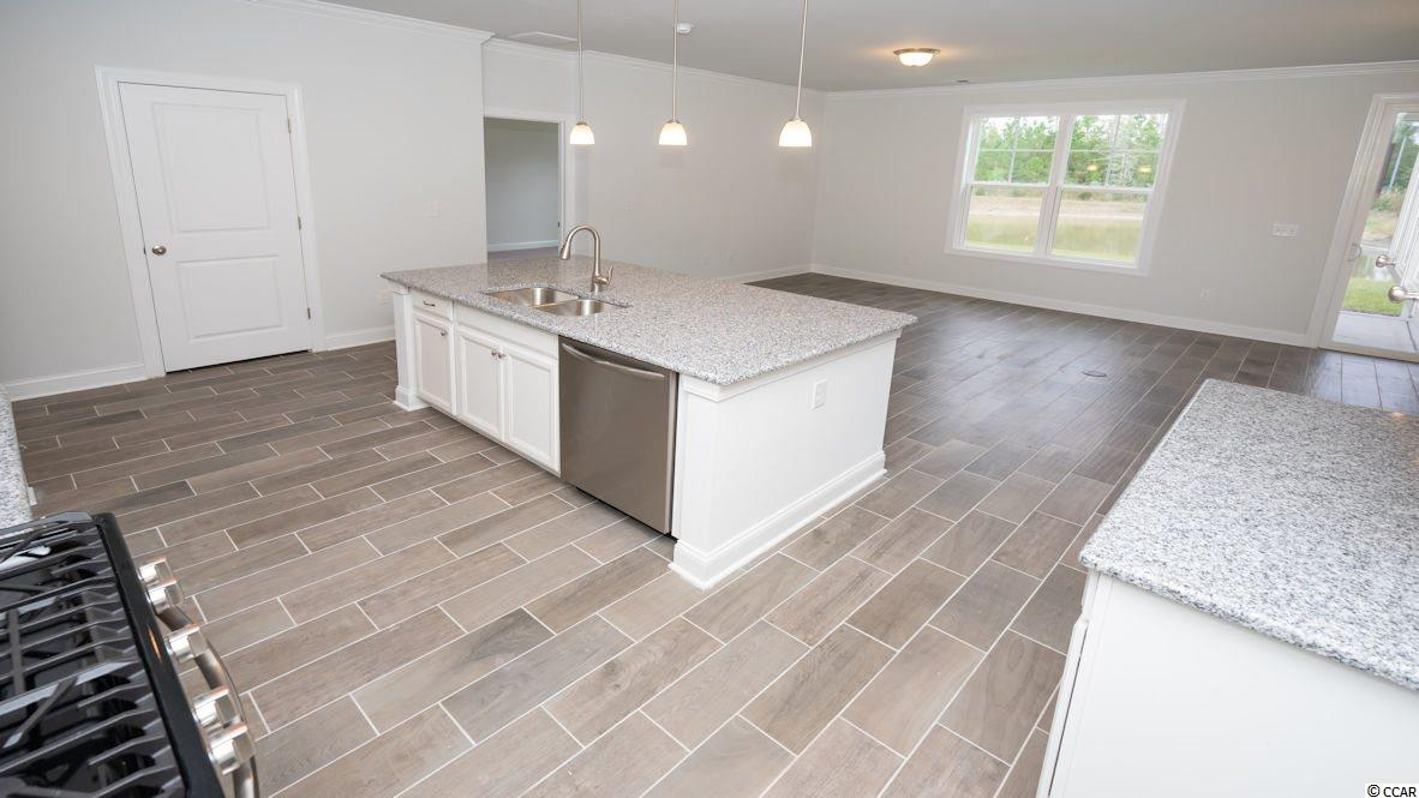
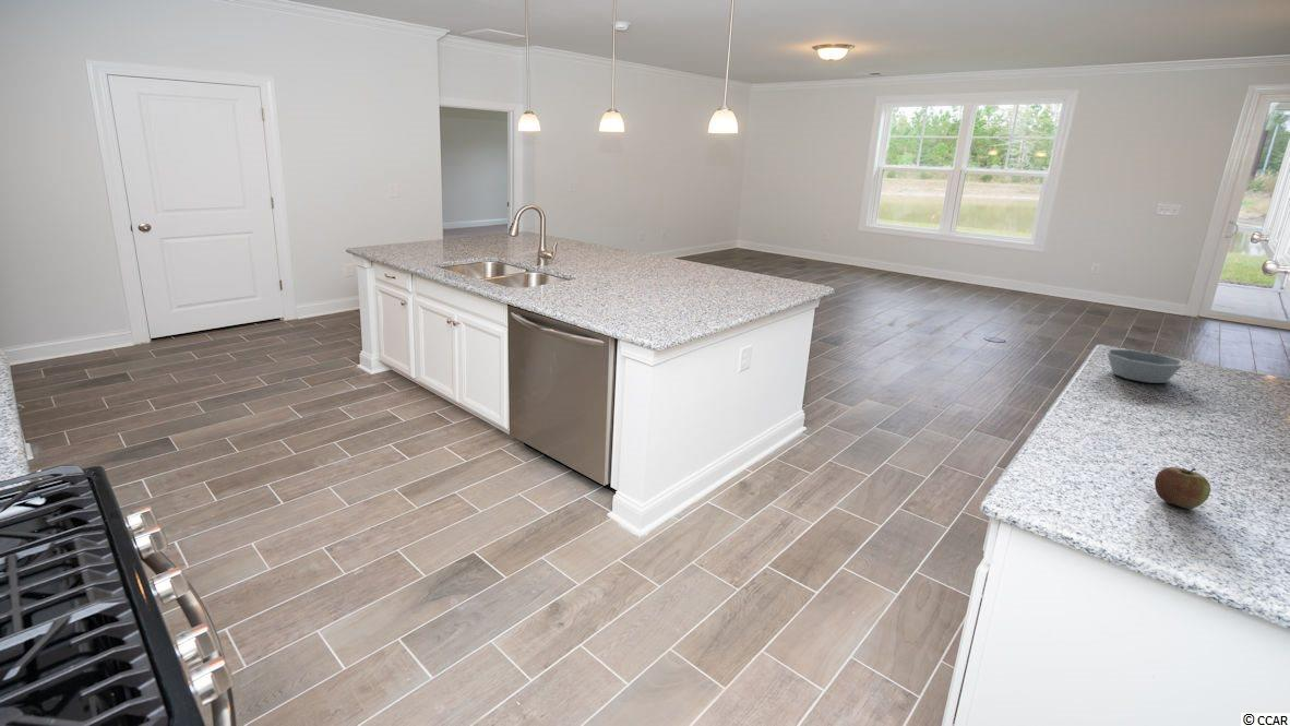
+ bowl (1142, 366)
+ apple (1182, 484)
